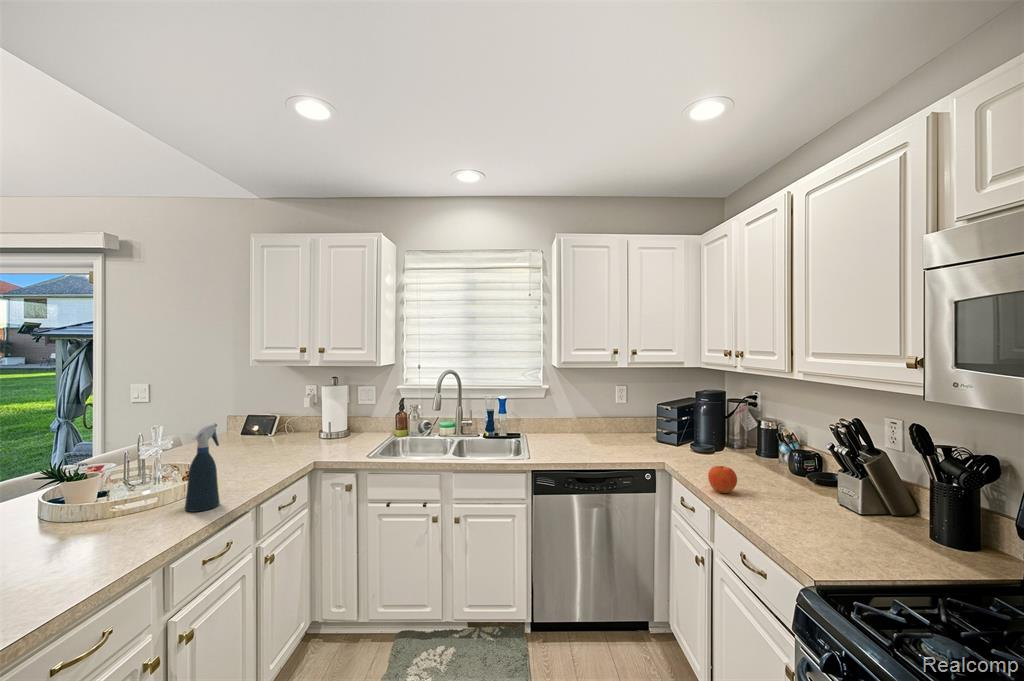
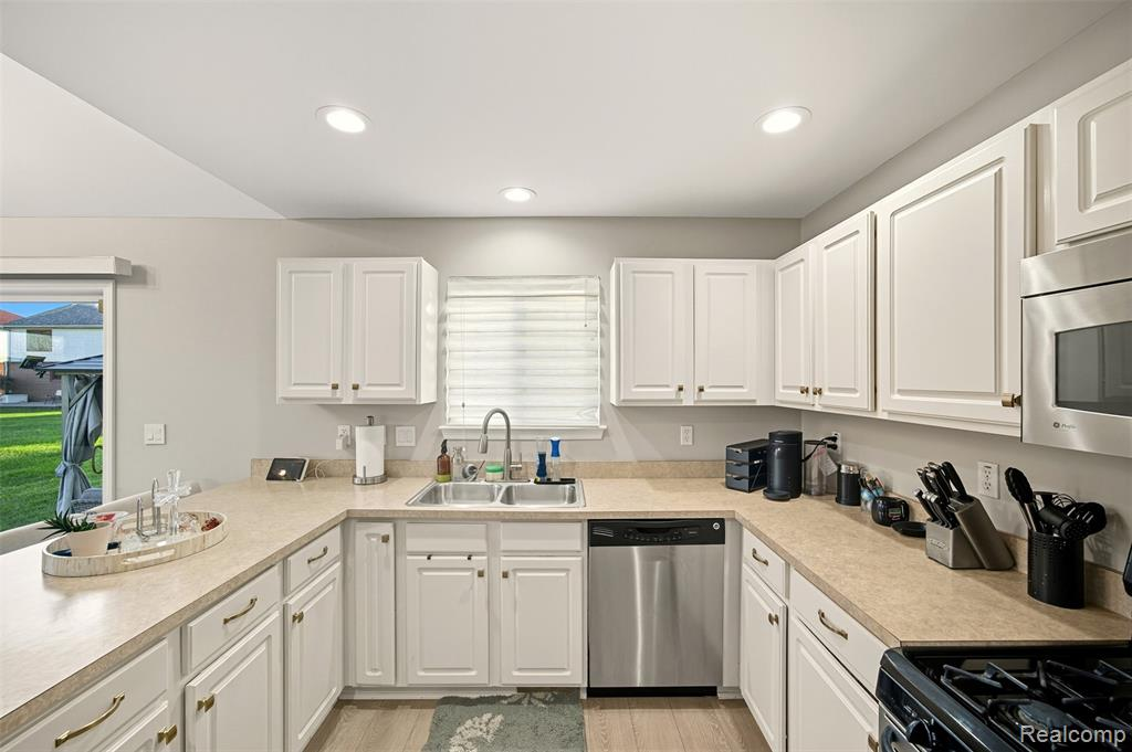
- spray bottle (202, 465)
- fruit (722, 479)
